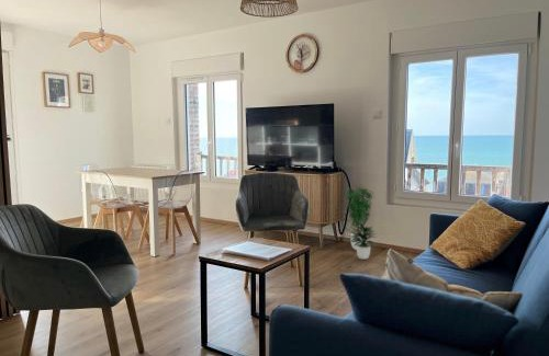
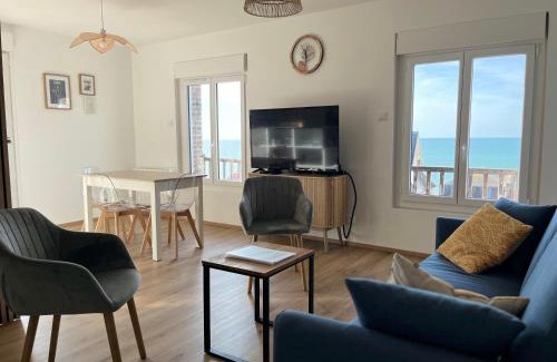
- potted plant (359, 218)
